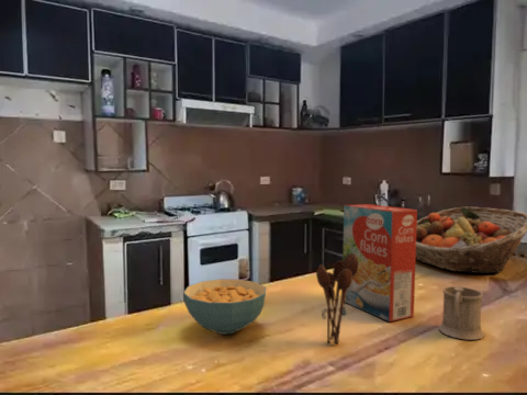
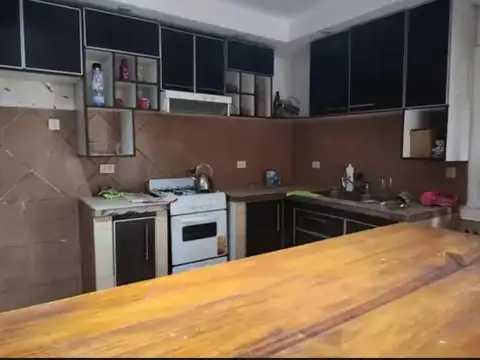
- fruit basket (462, 236)
- utensil holder (337, 298)
- cereal bowl (225, 309)
- mug (460, 309)
- cereal box (377, 258)
